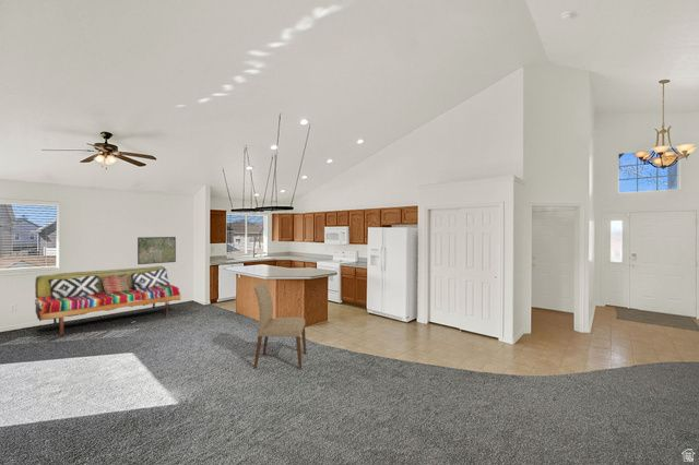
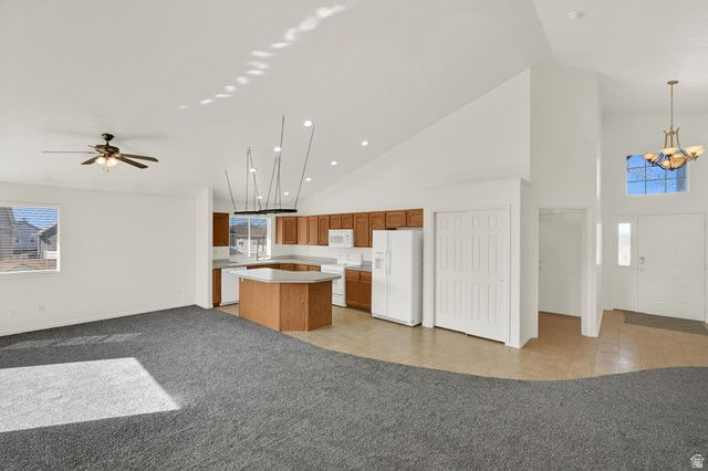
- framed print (157, 250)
- sofa (114, 295)
- chair (280, 322)
